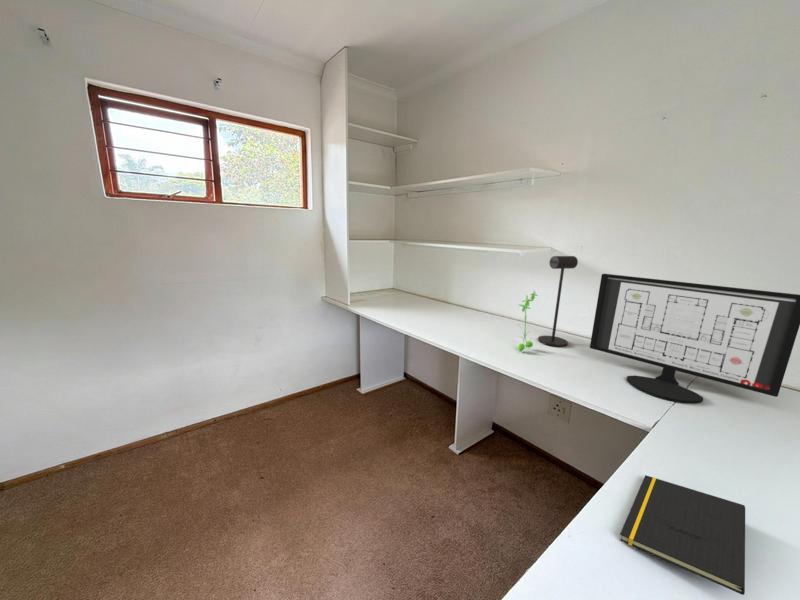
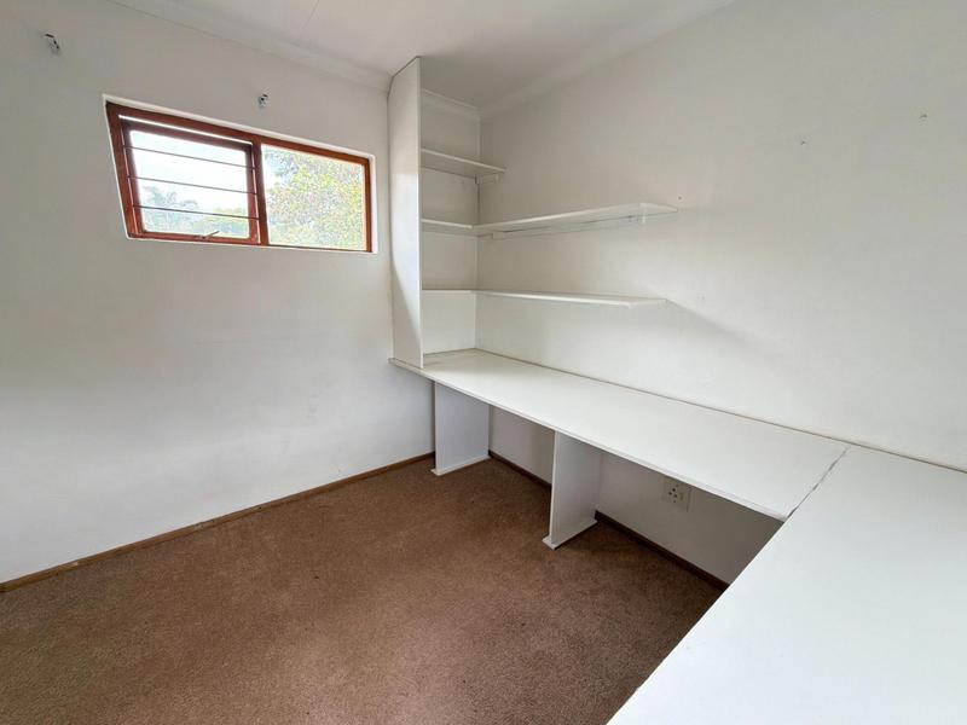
- desk lamp (558, 300)
- computer monitor (672, 338)
- plant (525, 320)
- notepad (684, 522)
